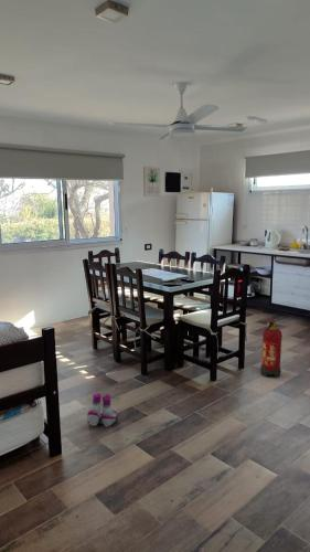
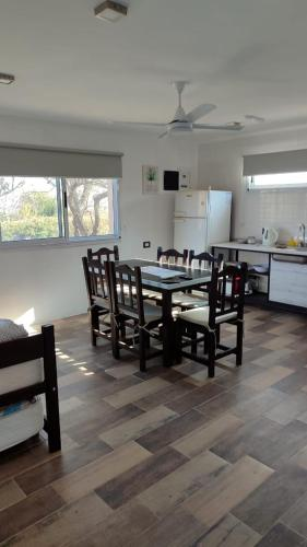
- fire extinguisher (271, 346)
- boots (103, 407)
